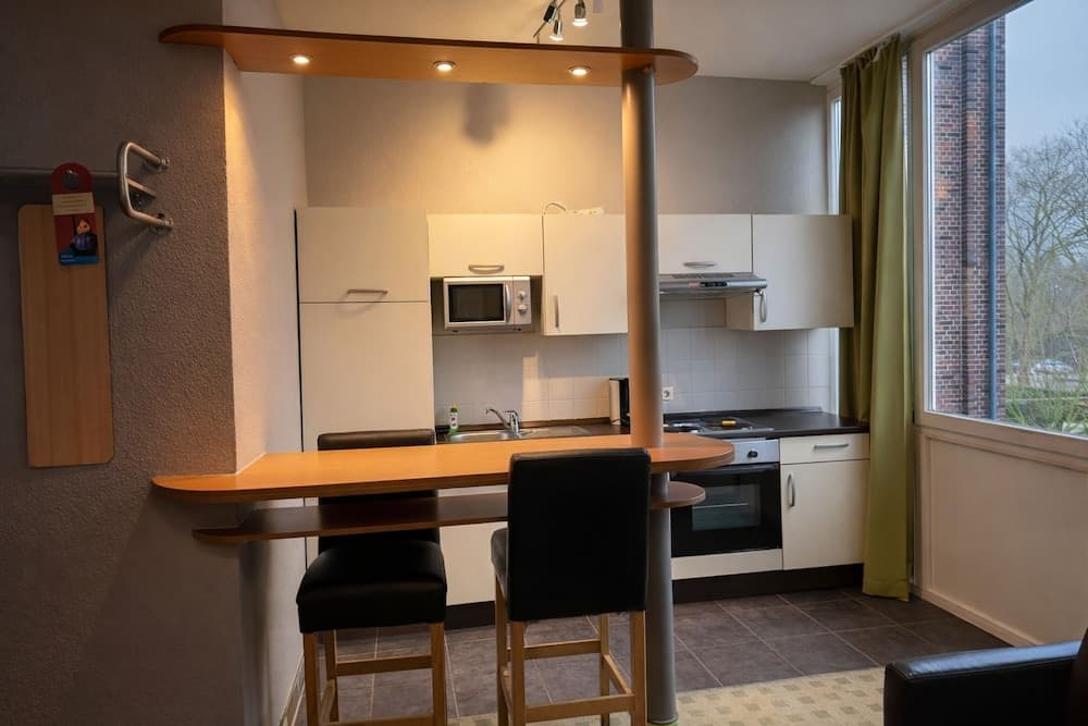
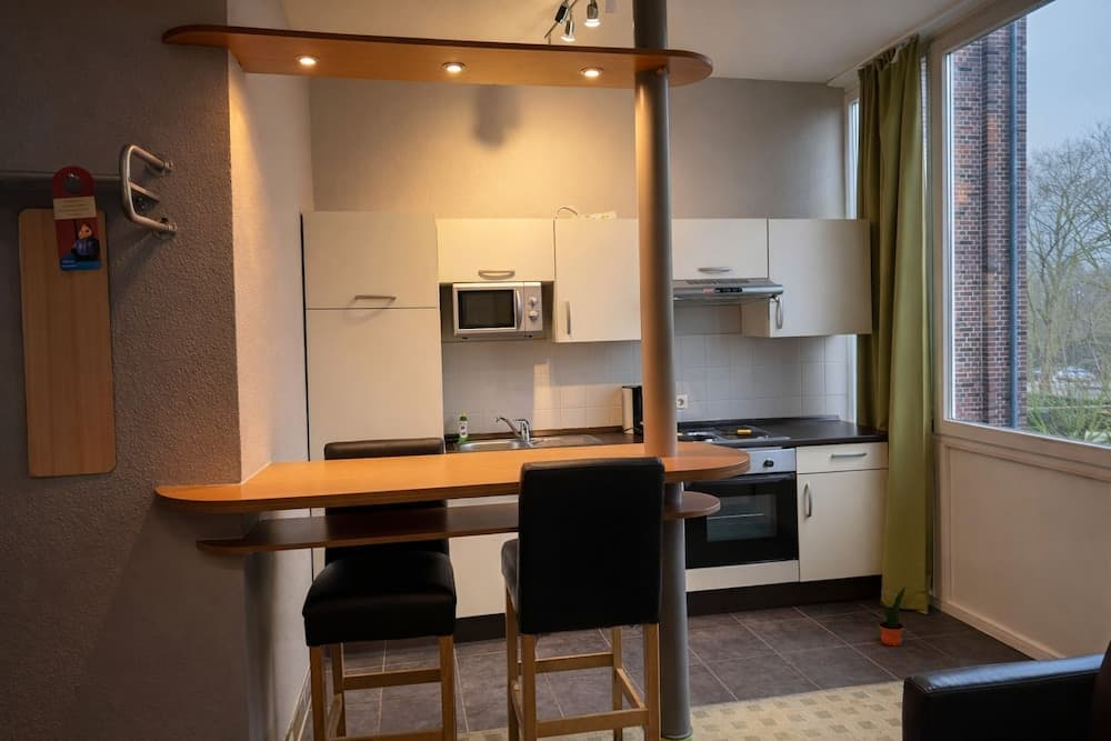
+ potted plant (893, 614)
